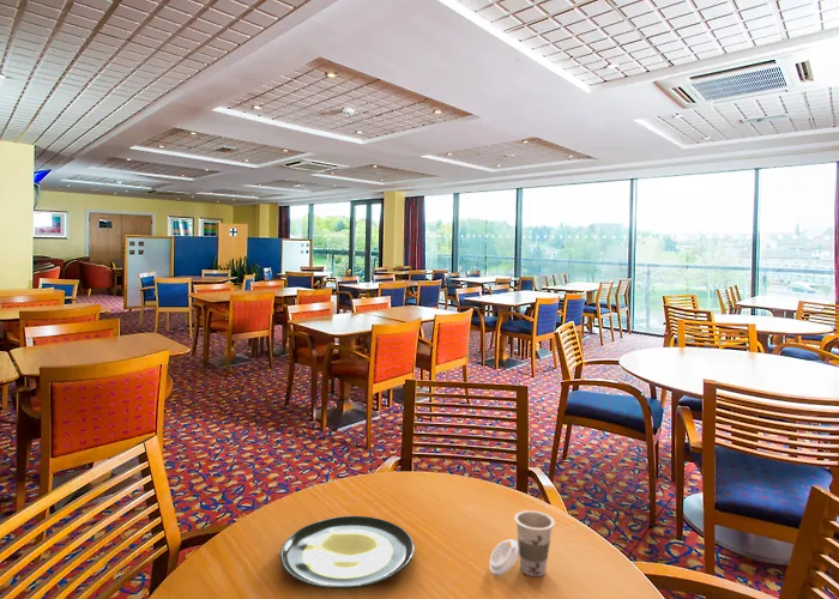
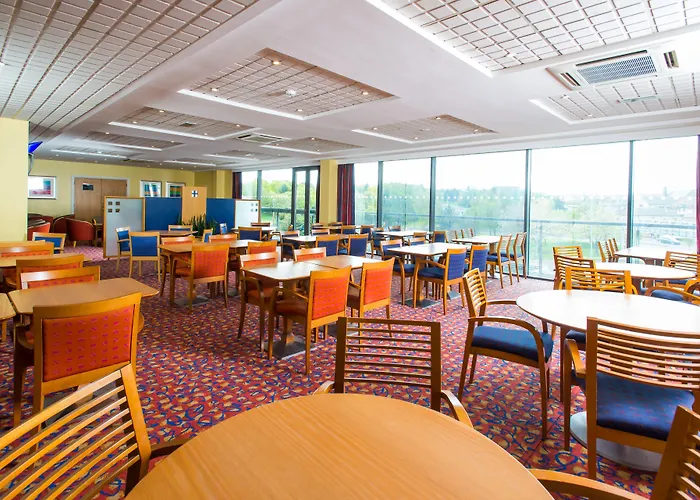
- plate (348, 551)
- cup (521, 545)
